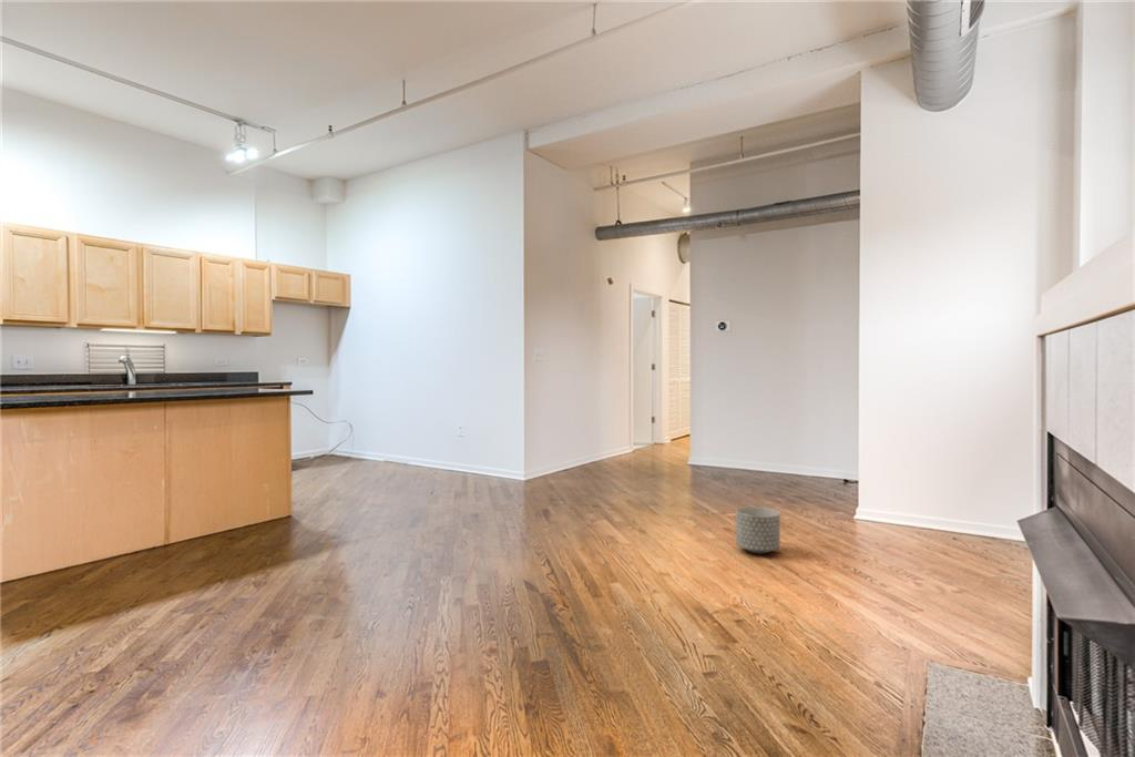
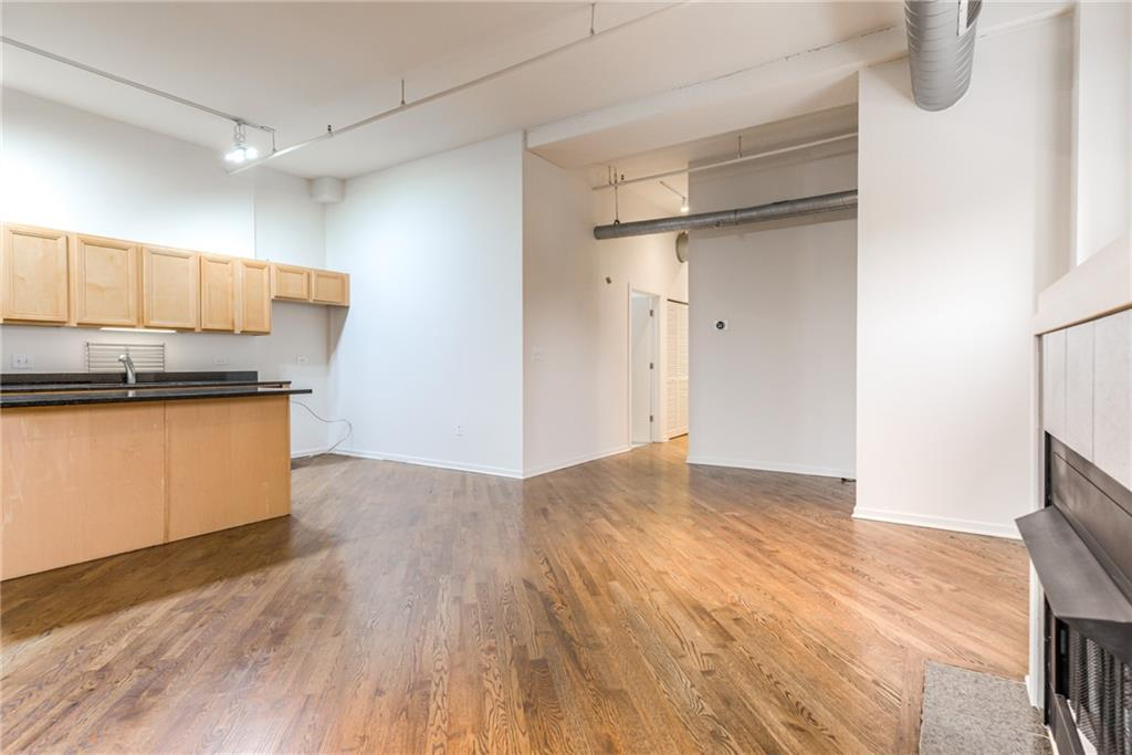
- planter (757, 531)
